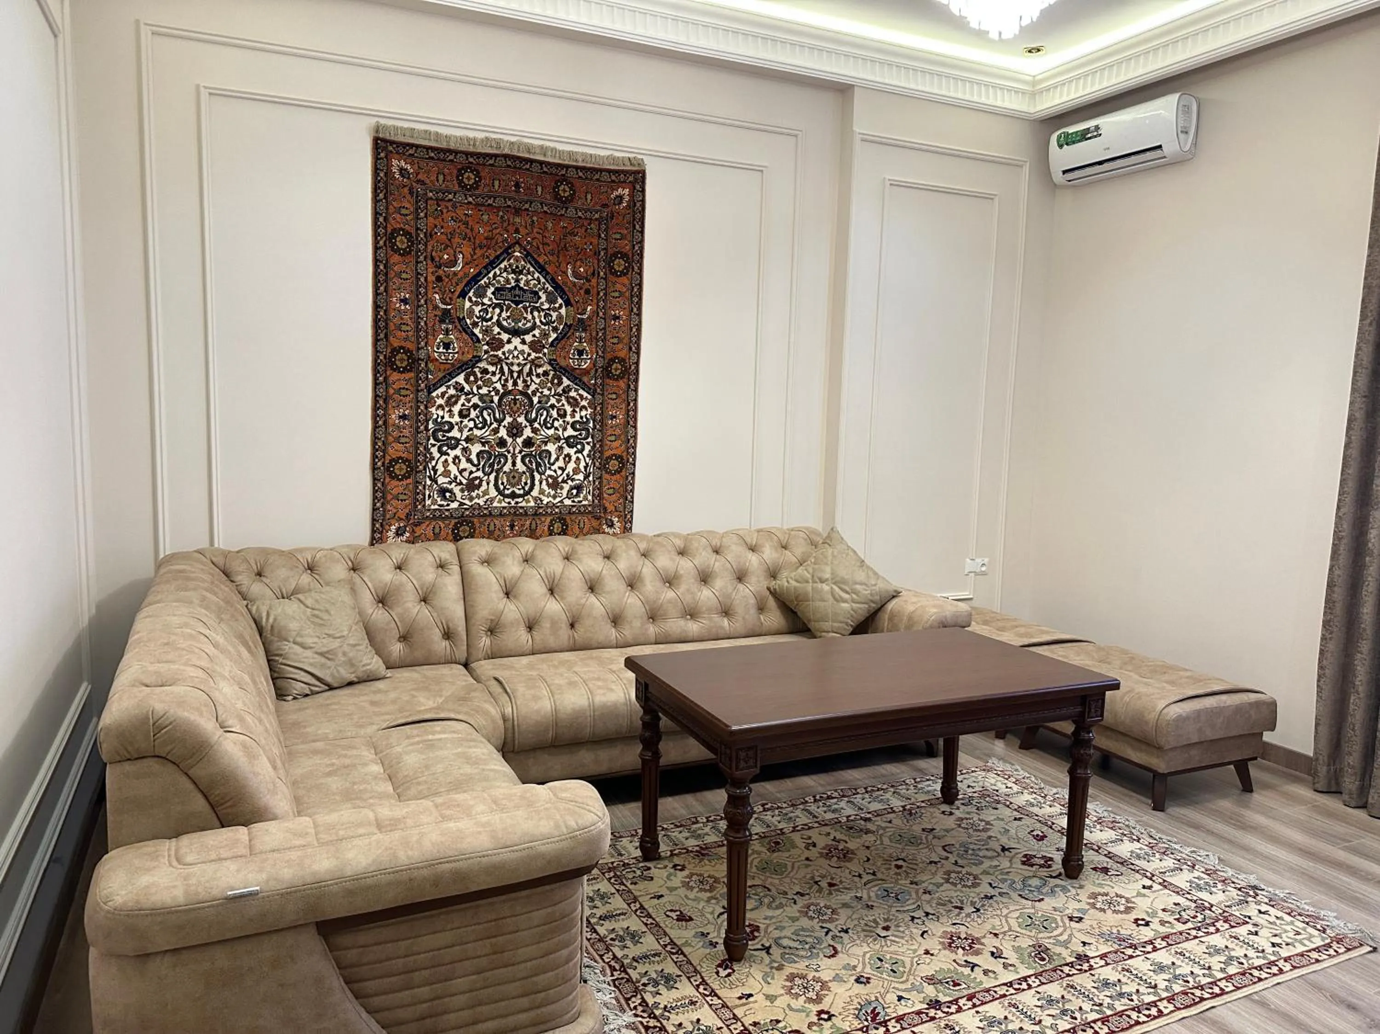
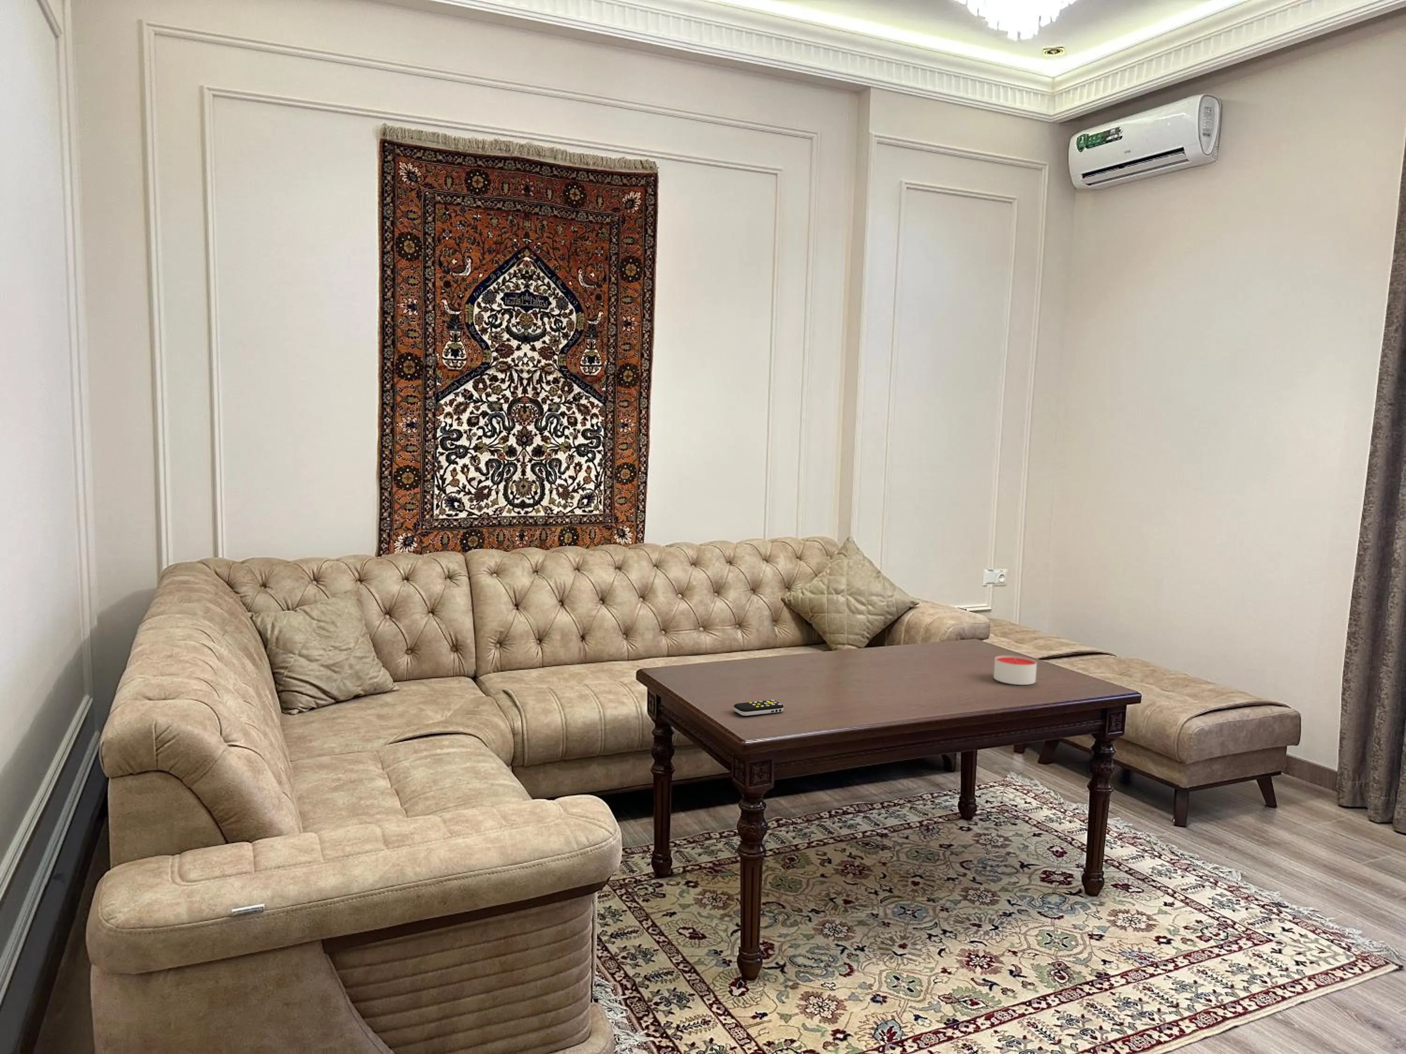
+ candle (1015, 669)
+ remote control (758, 707)
